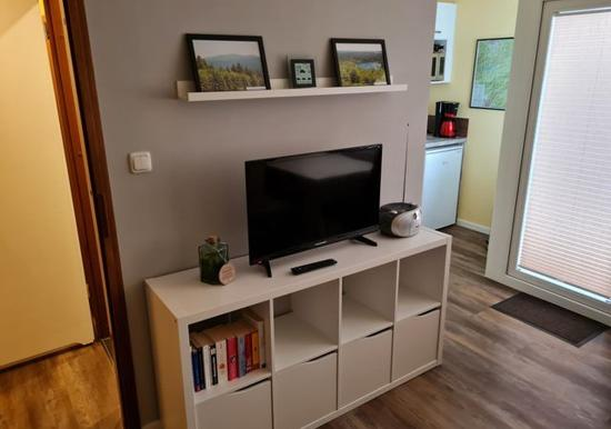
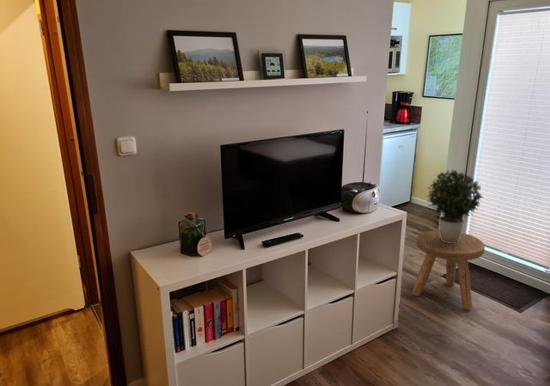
+ potted plant (452, 205)
+ stool (446, 268)
